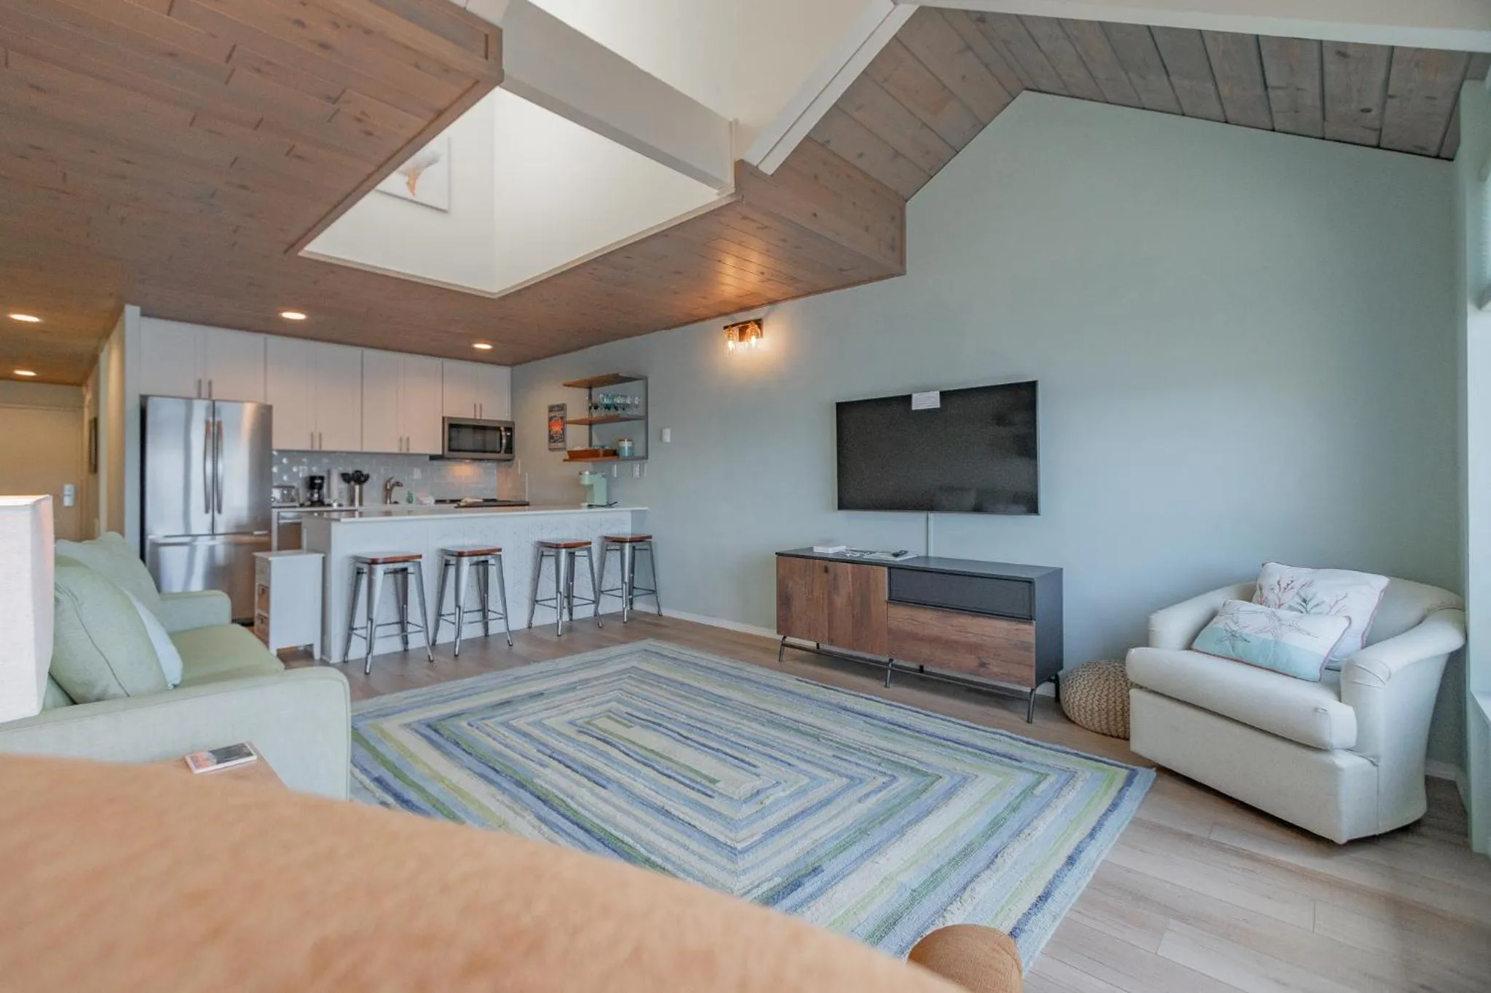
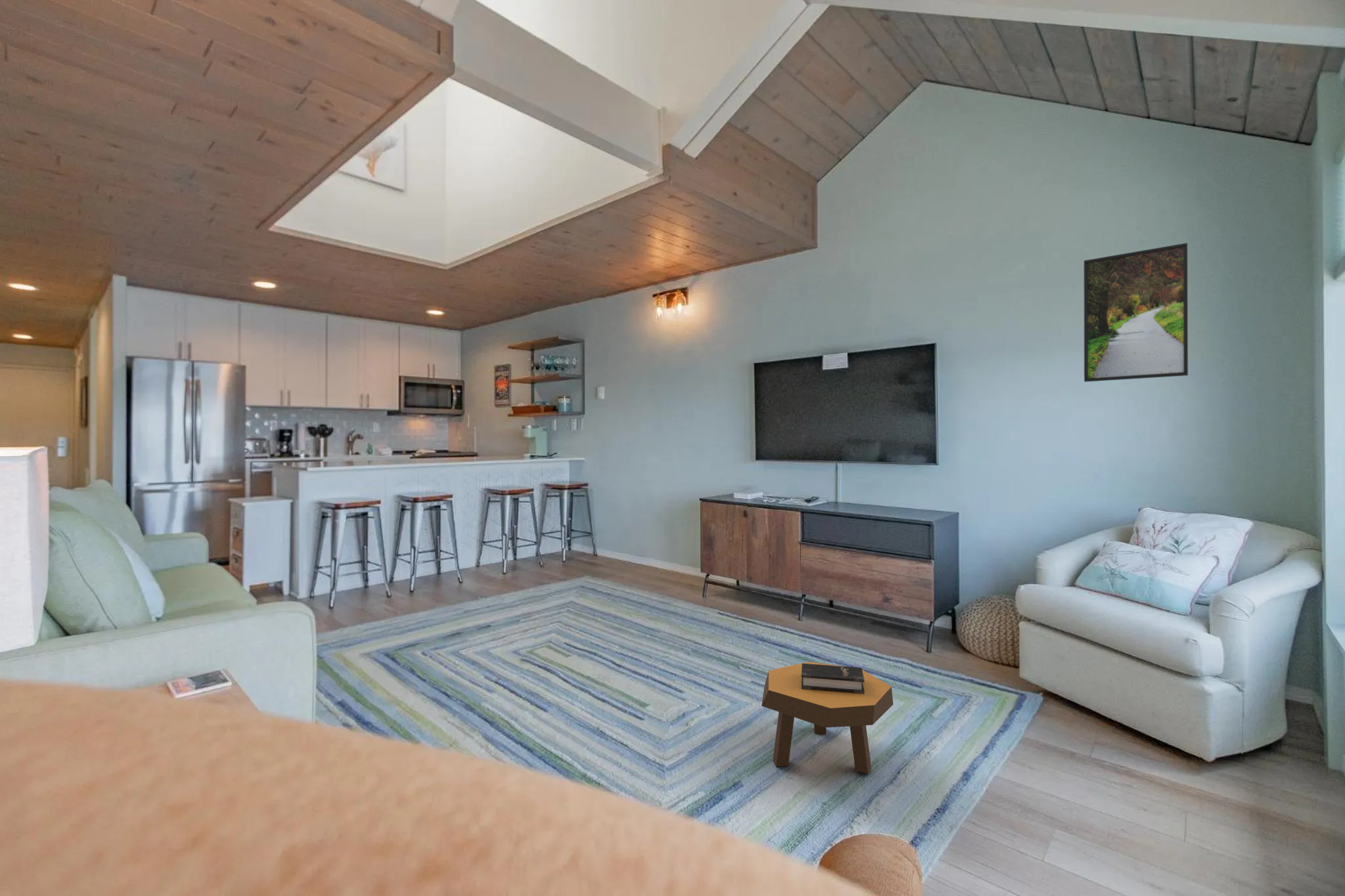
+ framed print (1134, 315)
+ hardback book (831, 676)
+ footstool (826, 721)
